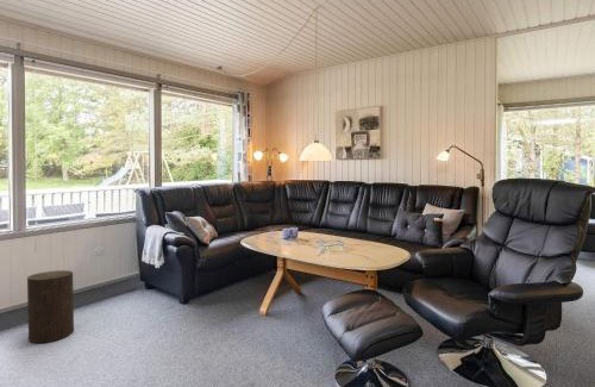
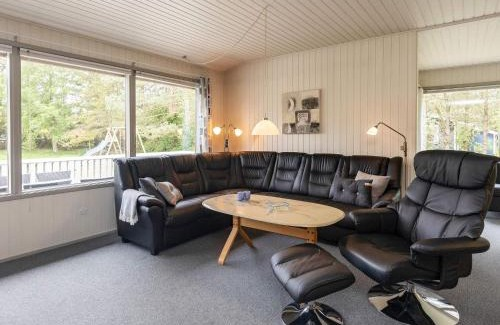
- stool (51, 305)
